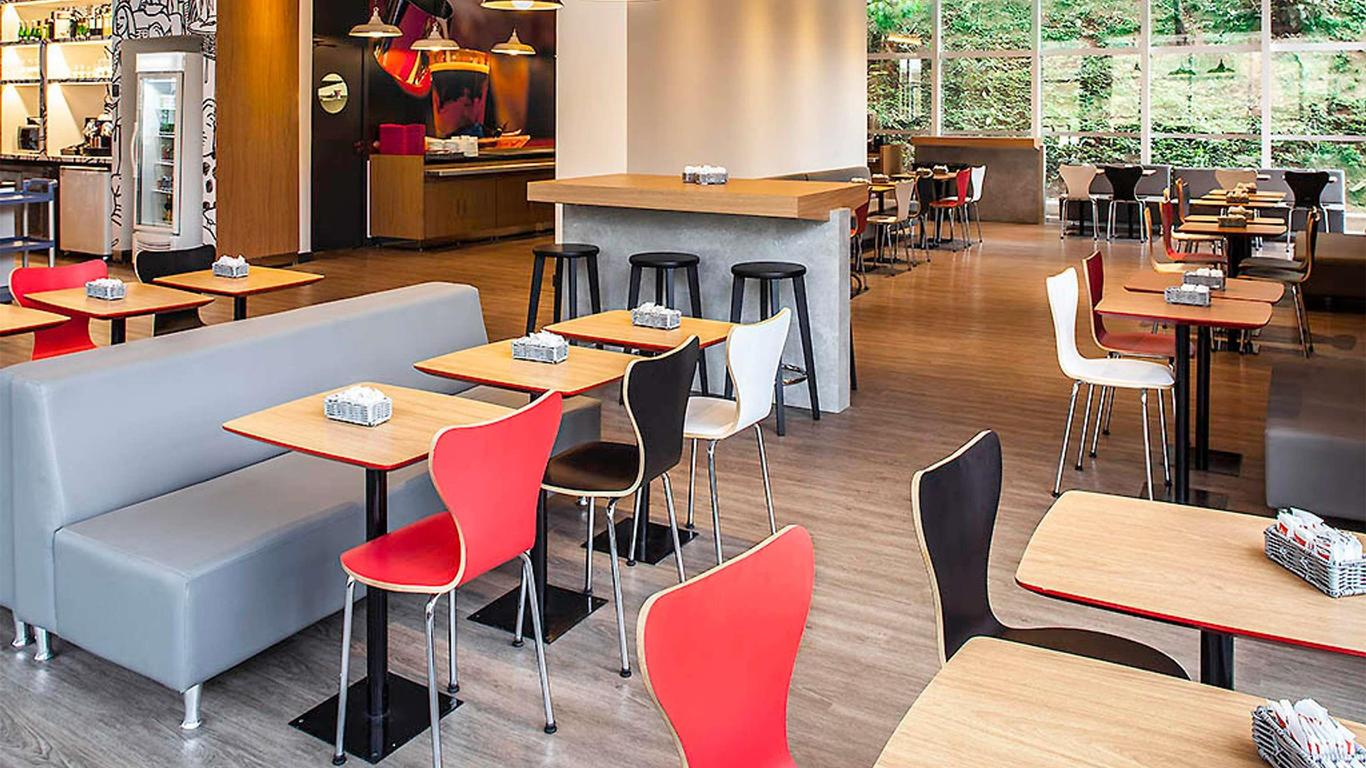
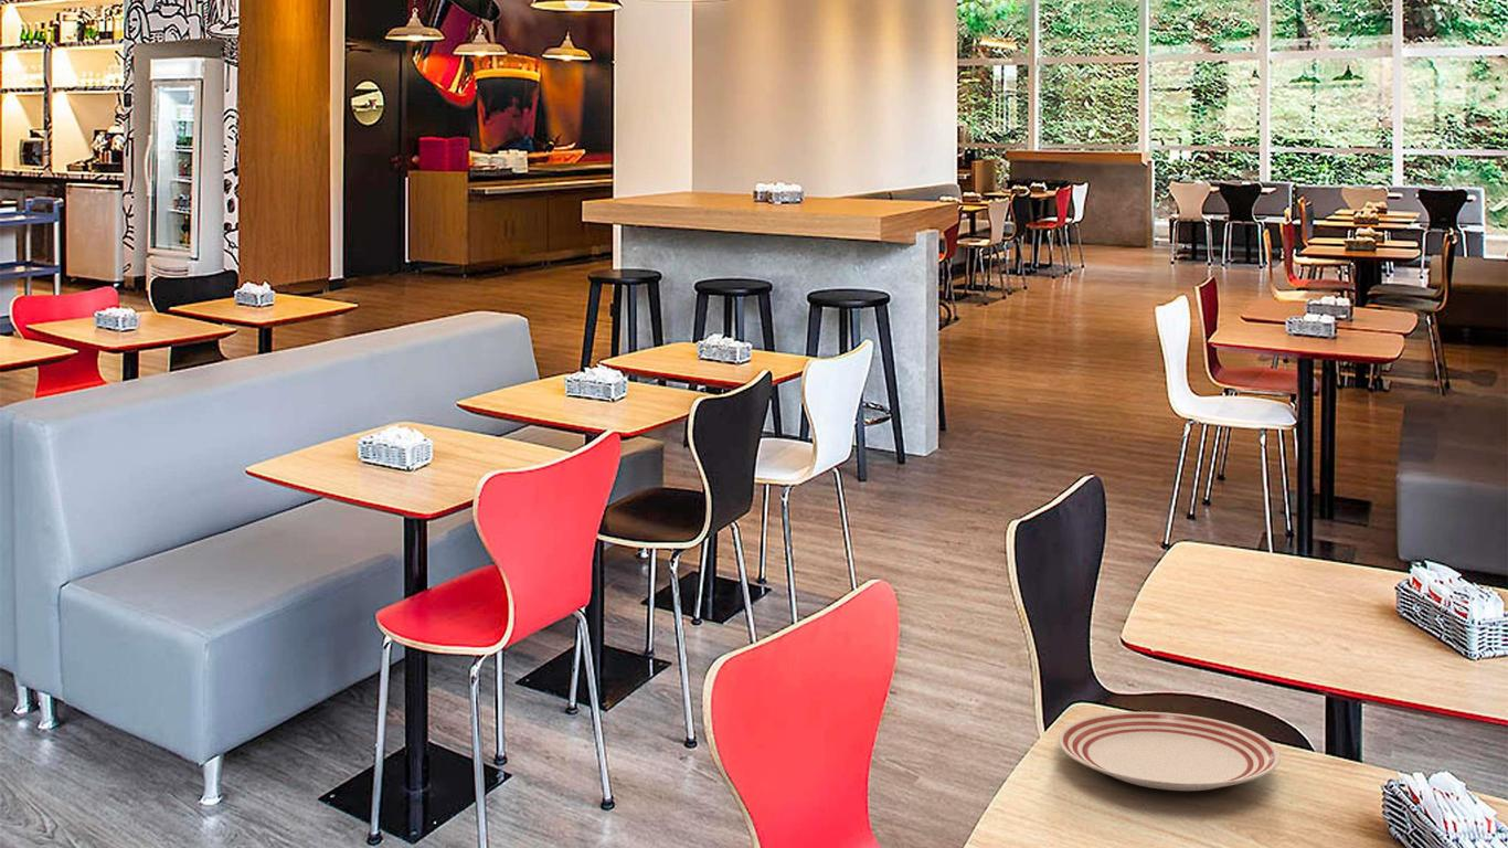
+ dinner plate (1166, 754)
